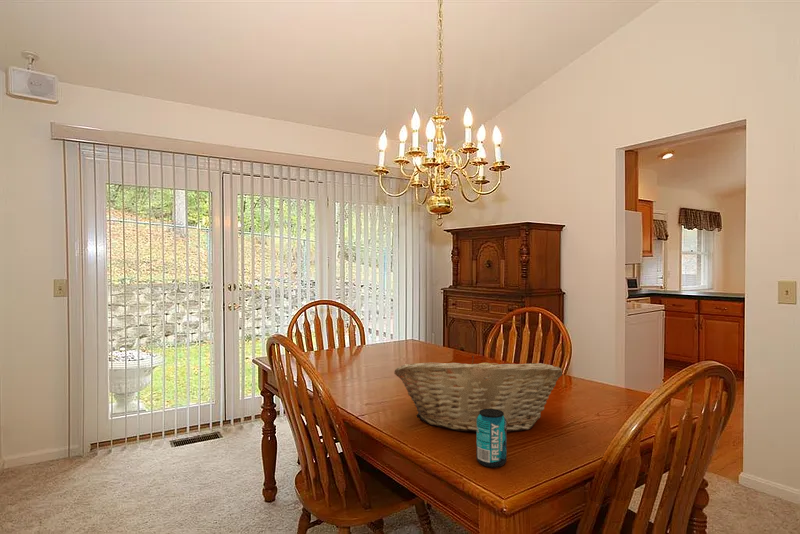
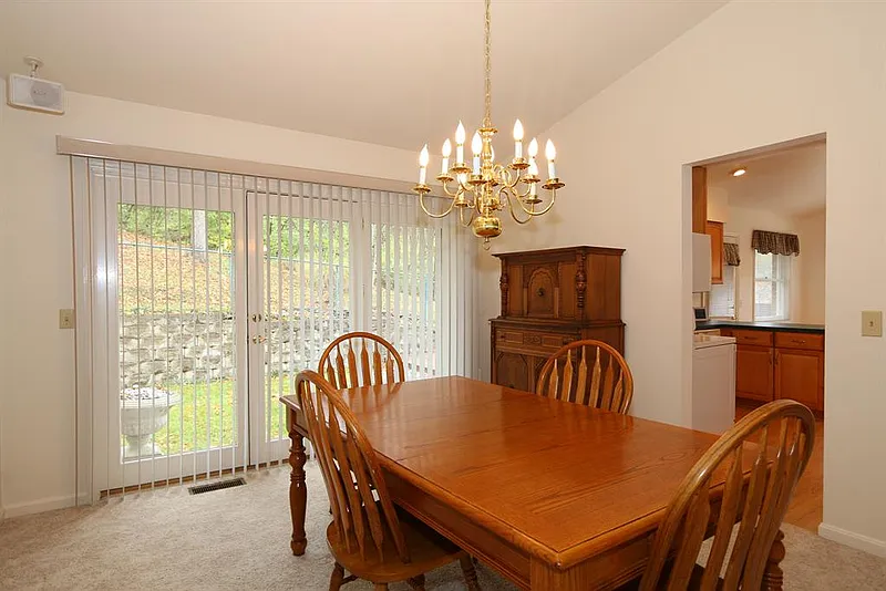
- fruit basket (476, 385)
- beverage can (491, 437)
